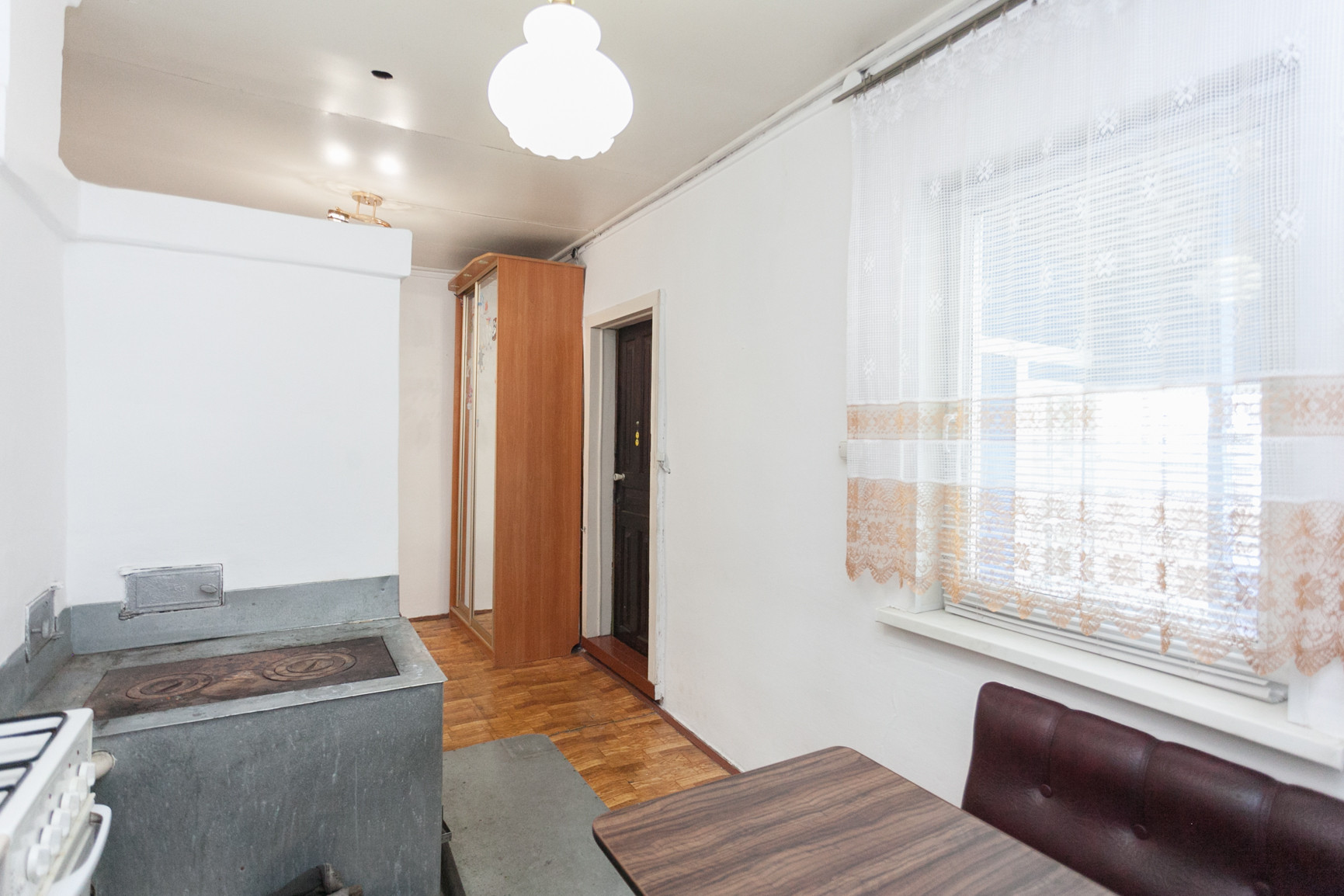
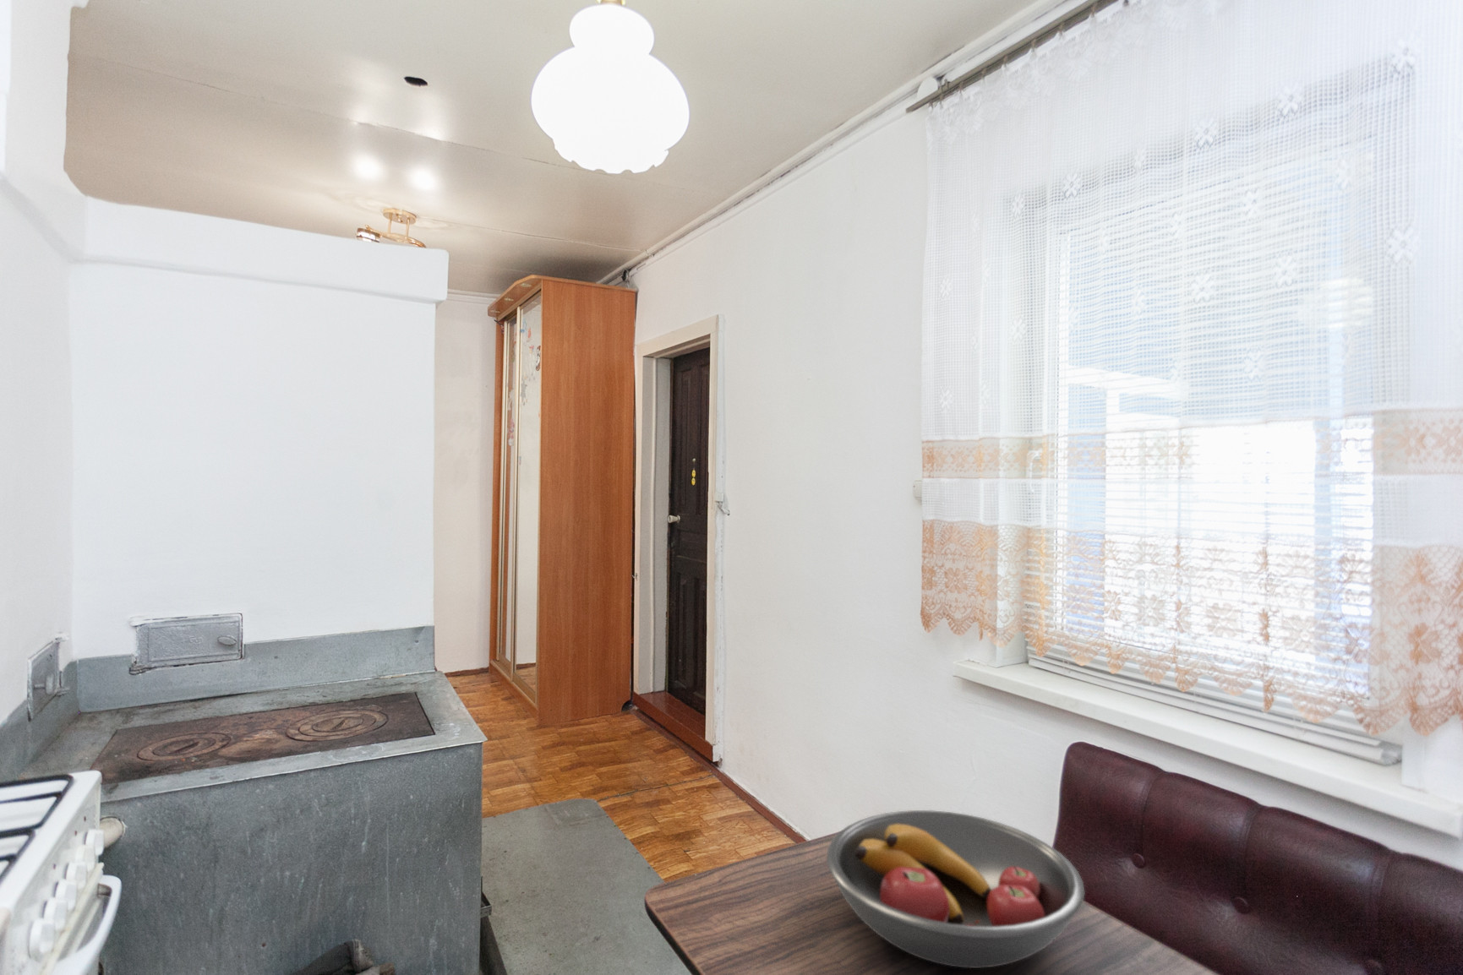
+ fruit bowl (949, 886)
